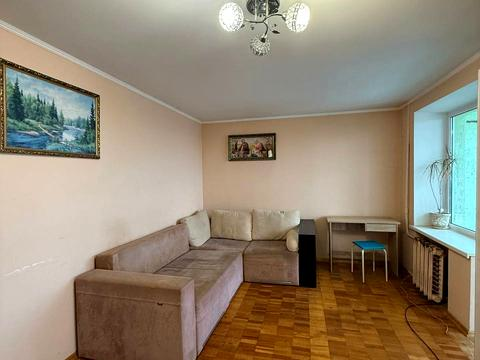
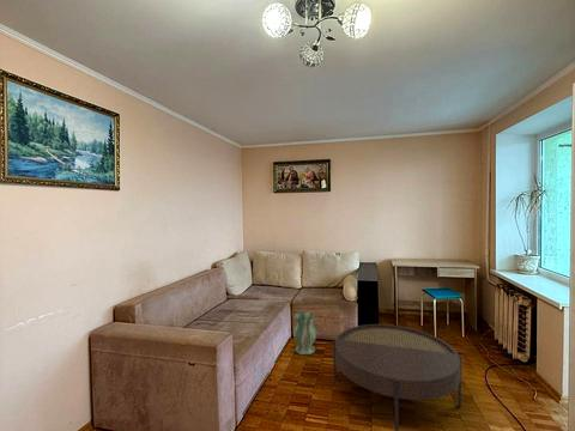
+ coffee table (393, 370)
+ vase (304, 333)
